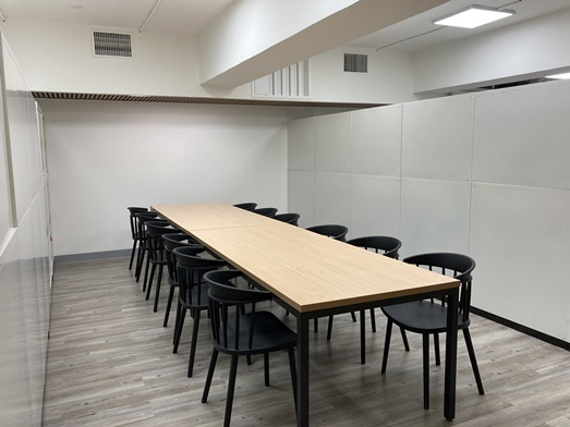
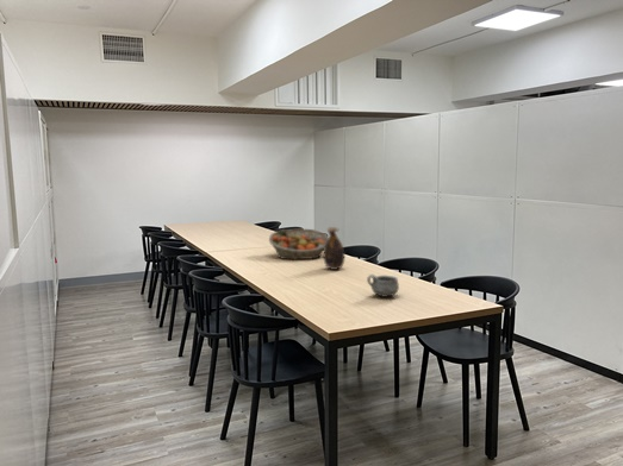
+ bowl (382, 284)
+ vase (334, 247)
+ fruit basket (299, 244)
